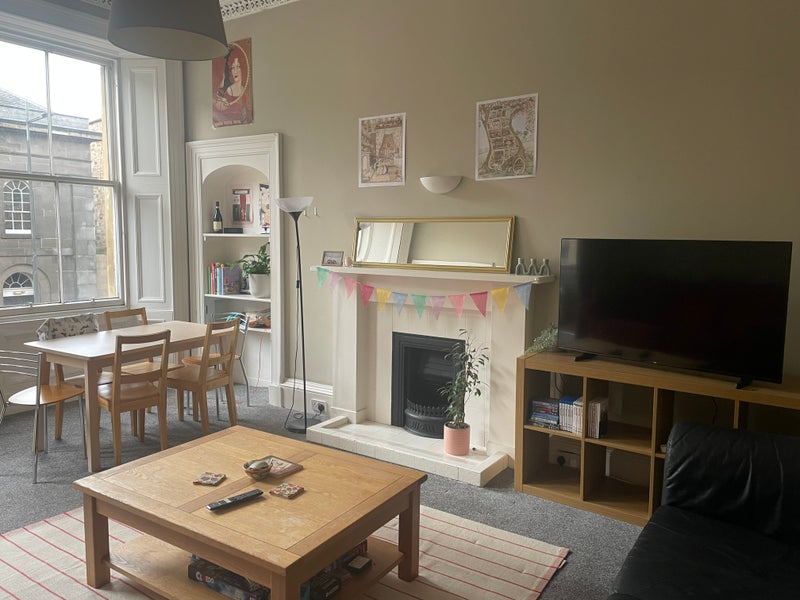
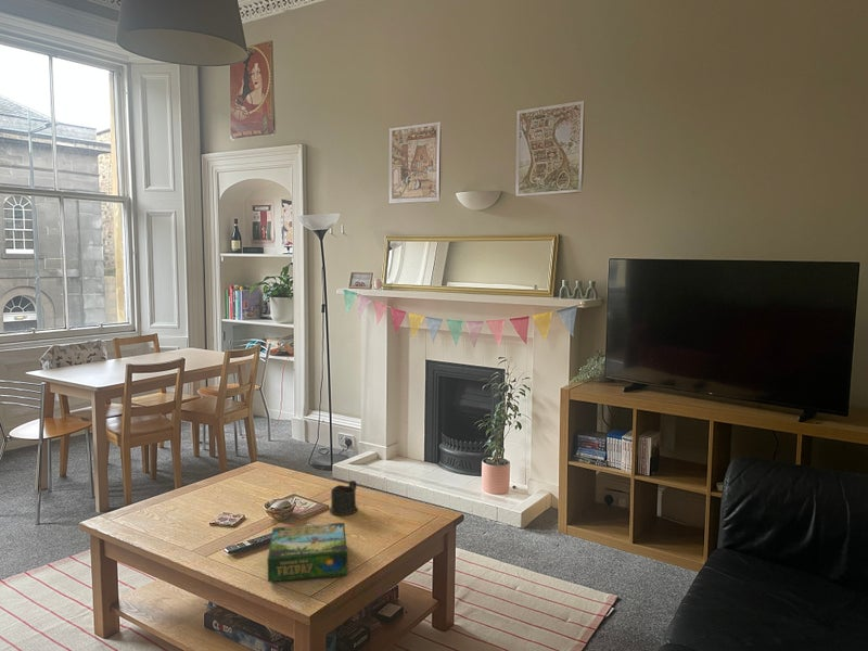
+ board game (308, 550)
+ cup (345, 496)
